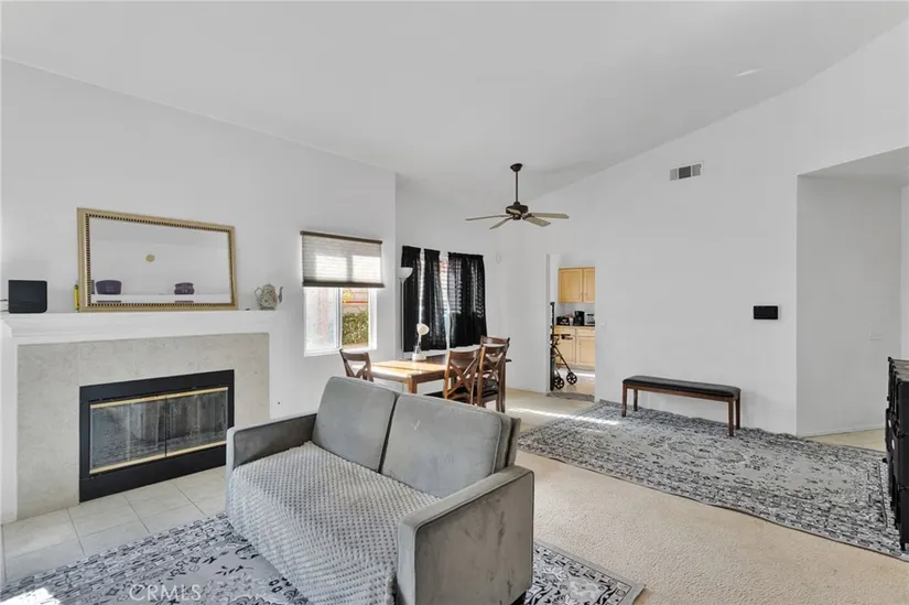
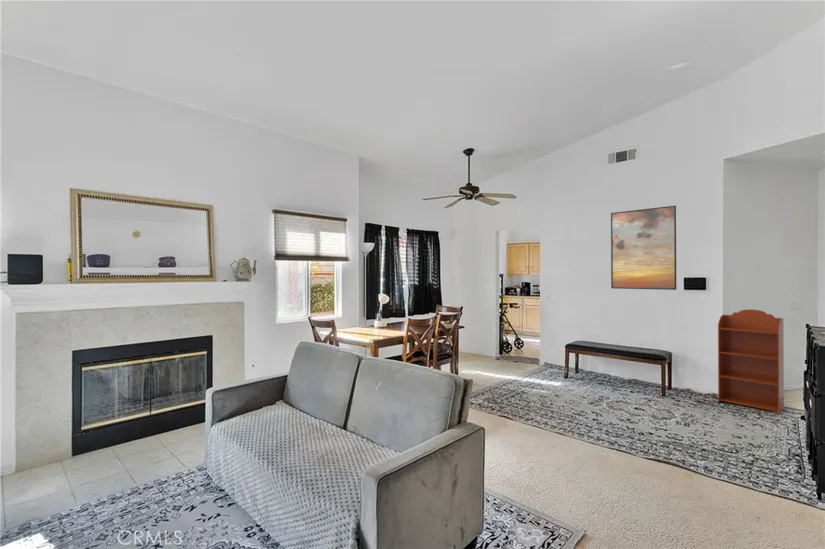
+ bookcase (749, 357)
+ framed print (641, 249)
